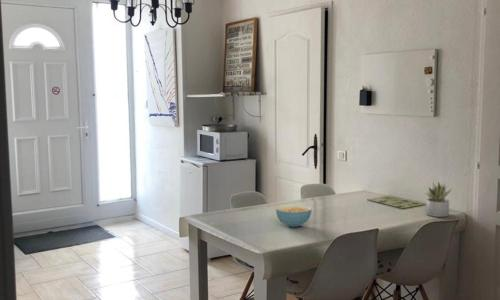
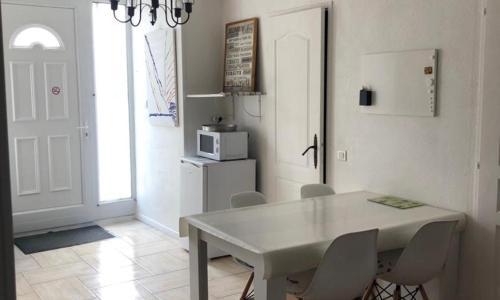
- succulent plant (437, 197)
- cereal bowl (293, 217)
